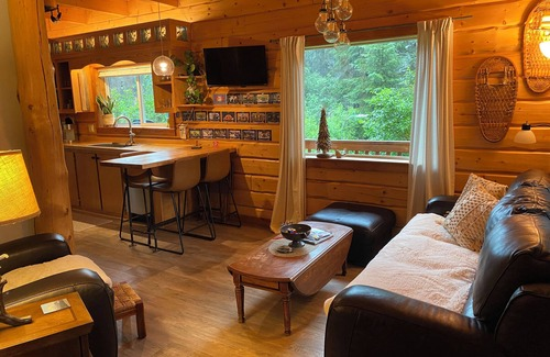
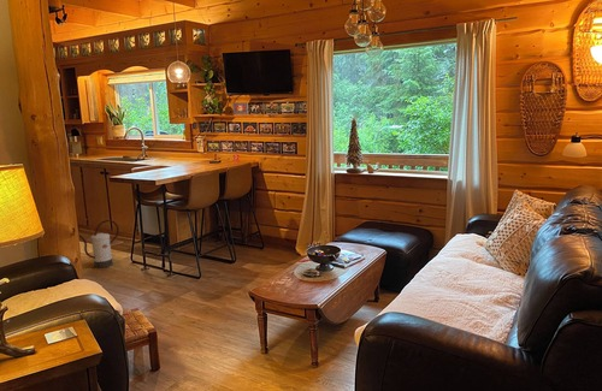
+ watering can (100, 243)
